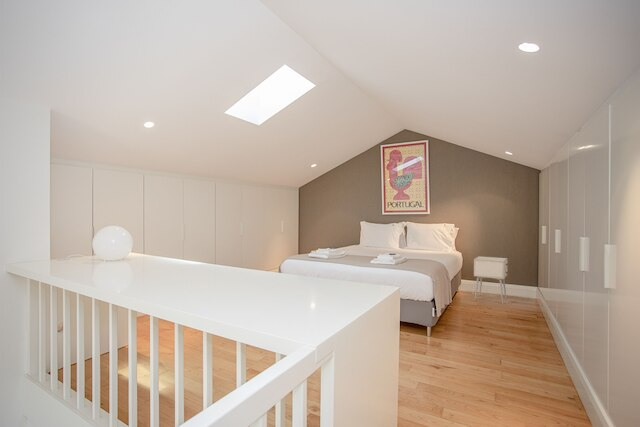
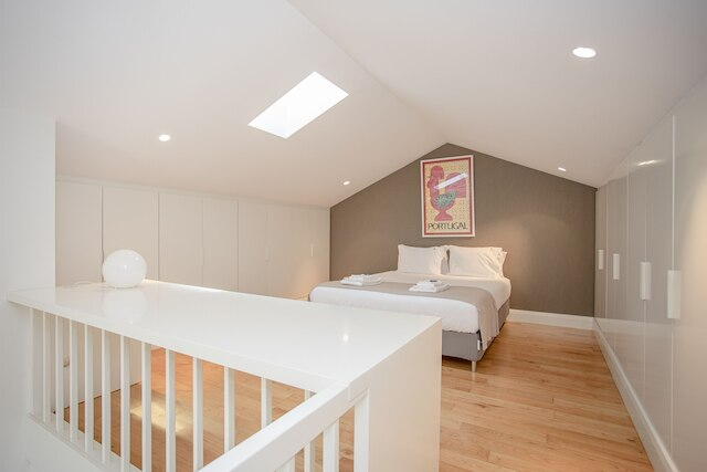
- nightstand (491, 277)
